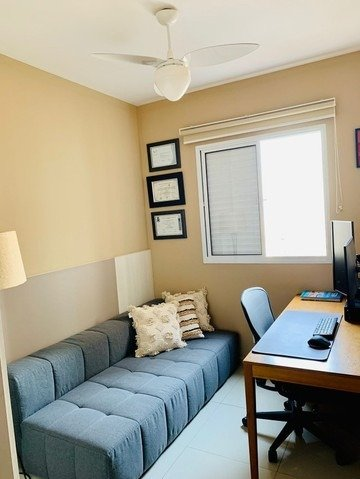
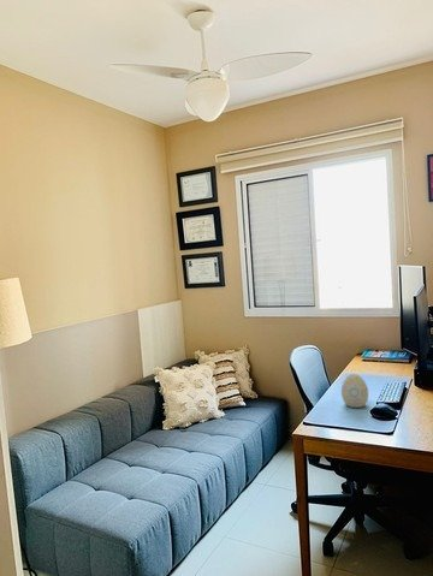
+ decorative egg (354, 388)
